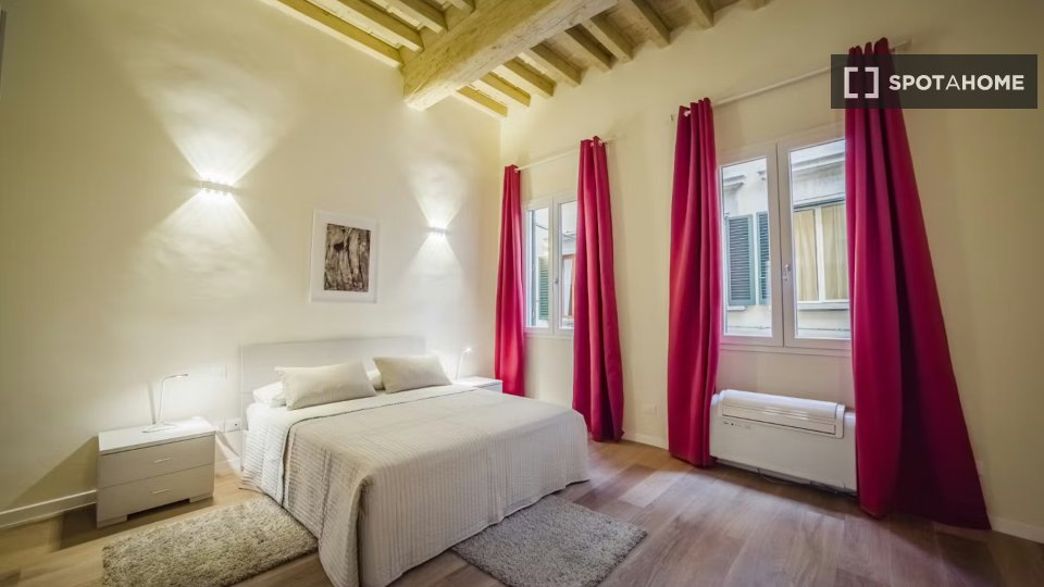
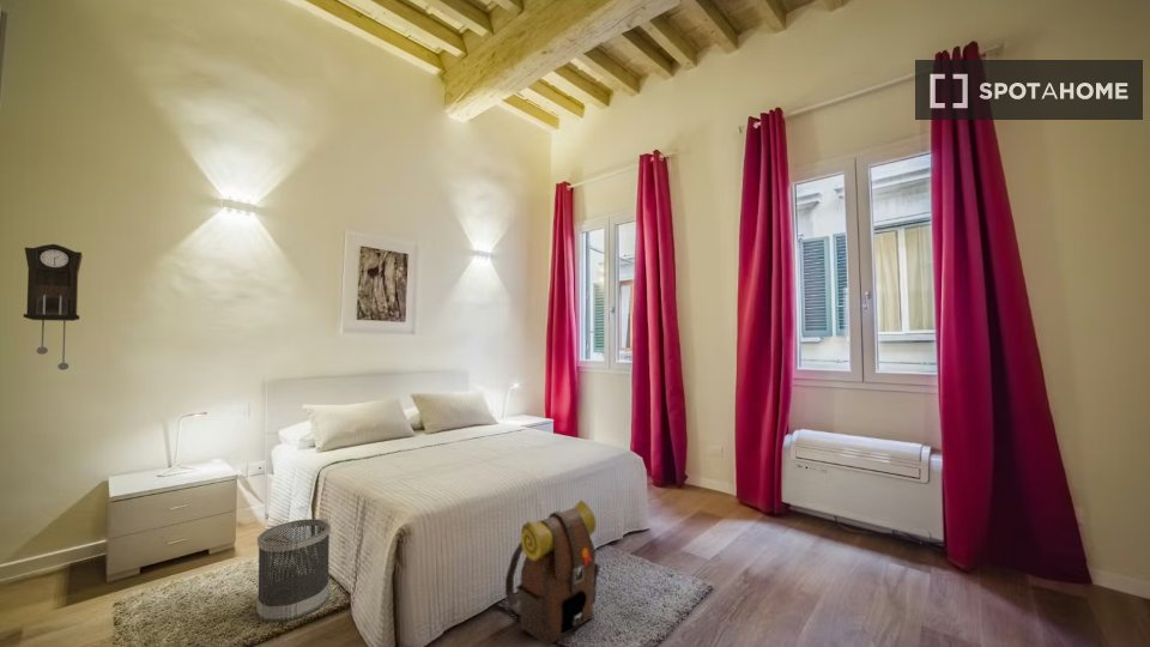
+ pendulum clock (53, 308)
+ backpack (549, 561)
+ wastebasket (295, 567)
